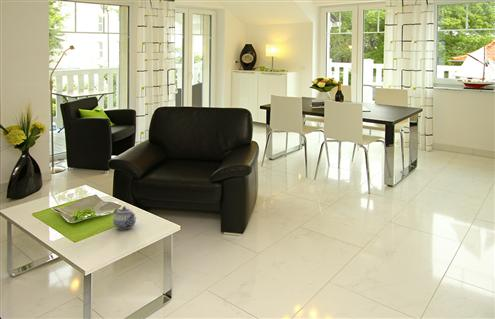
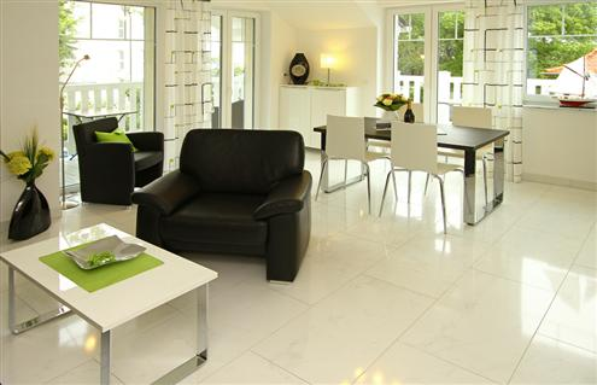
- teapot (124, 216)
